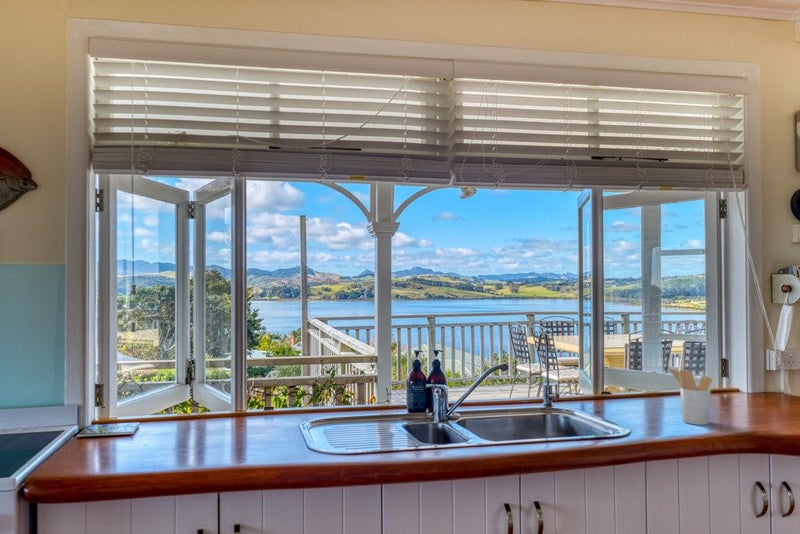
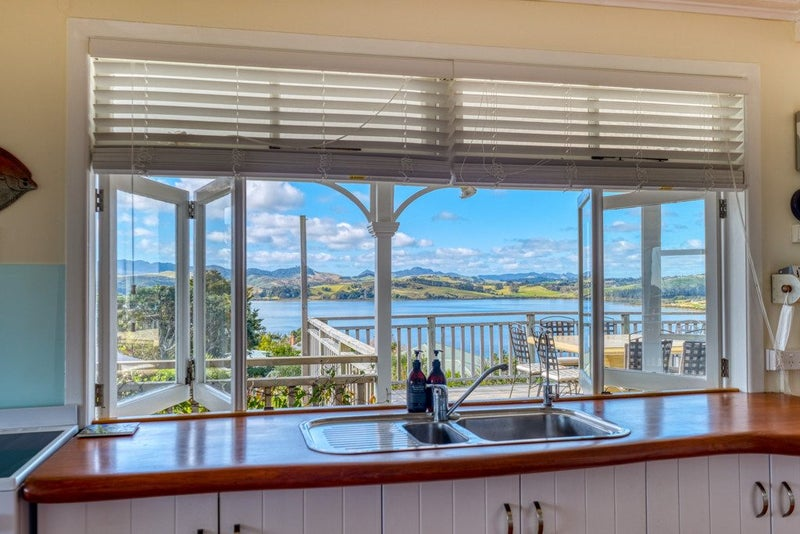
- utensil holder (690, 395)
